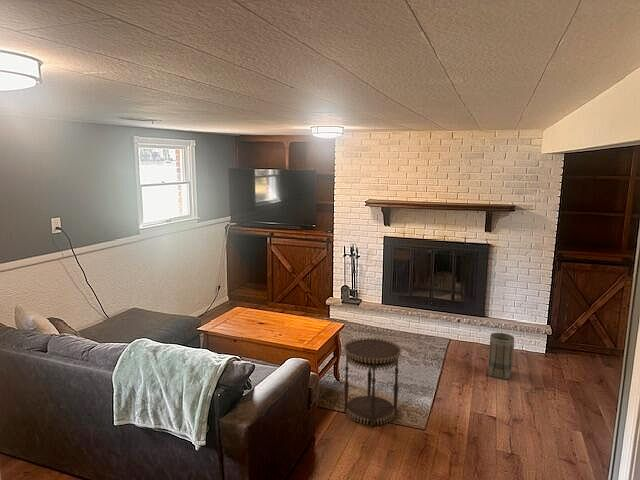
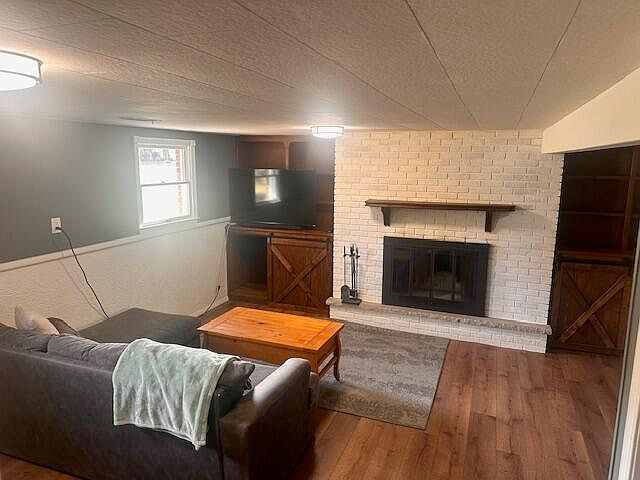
- basket (500, 355)
- side table (370, 380)
